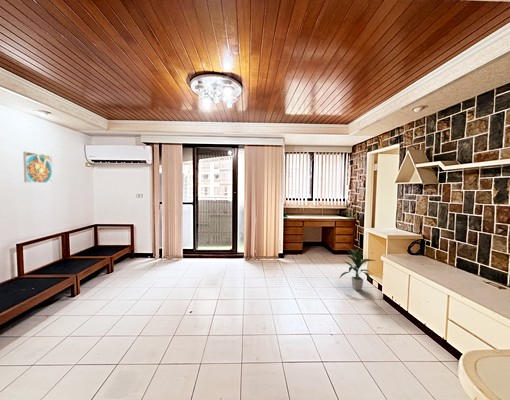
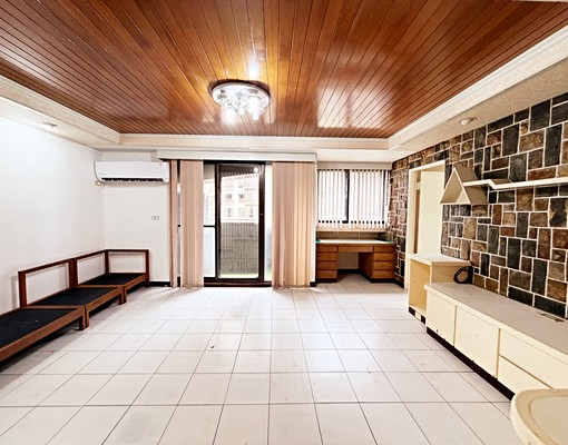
- indoor plant (356, 268)
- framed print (39, 168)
